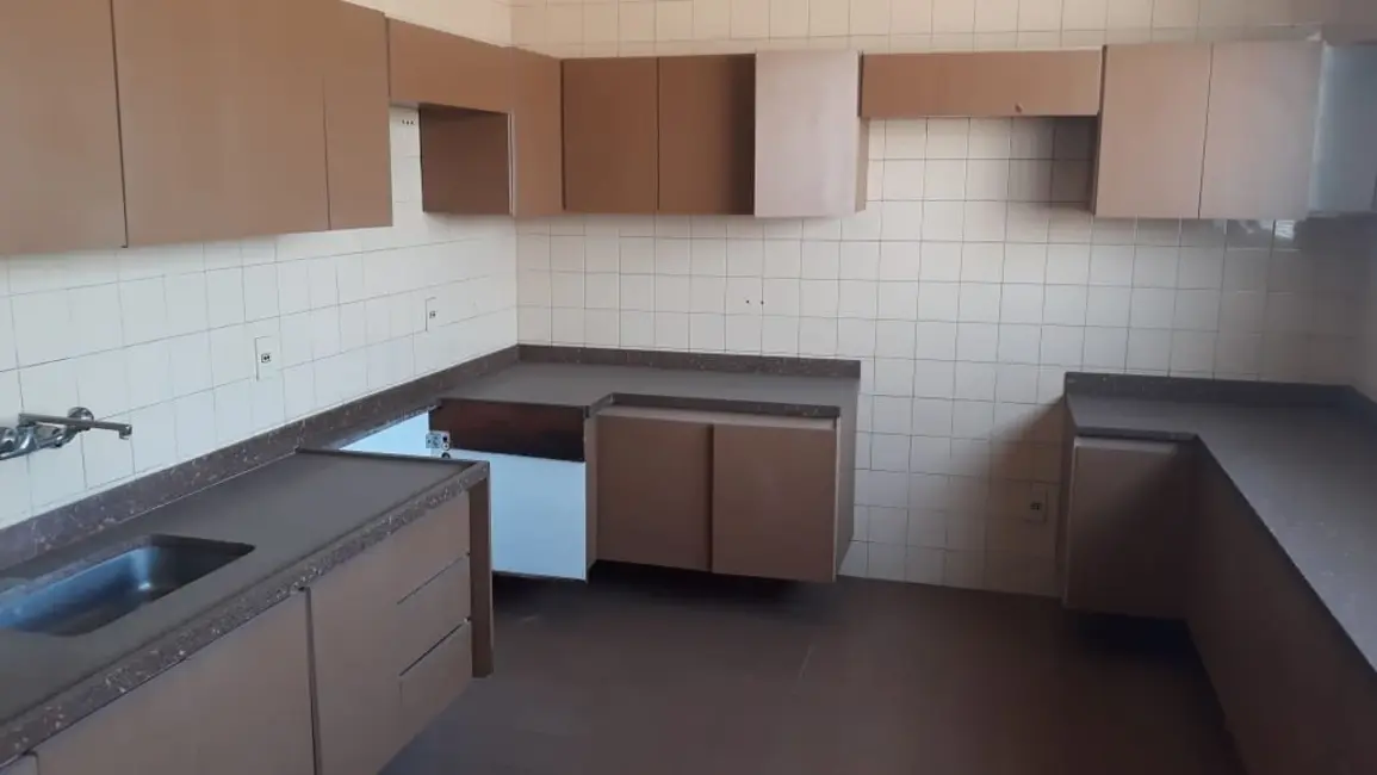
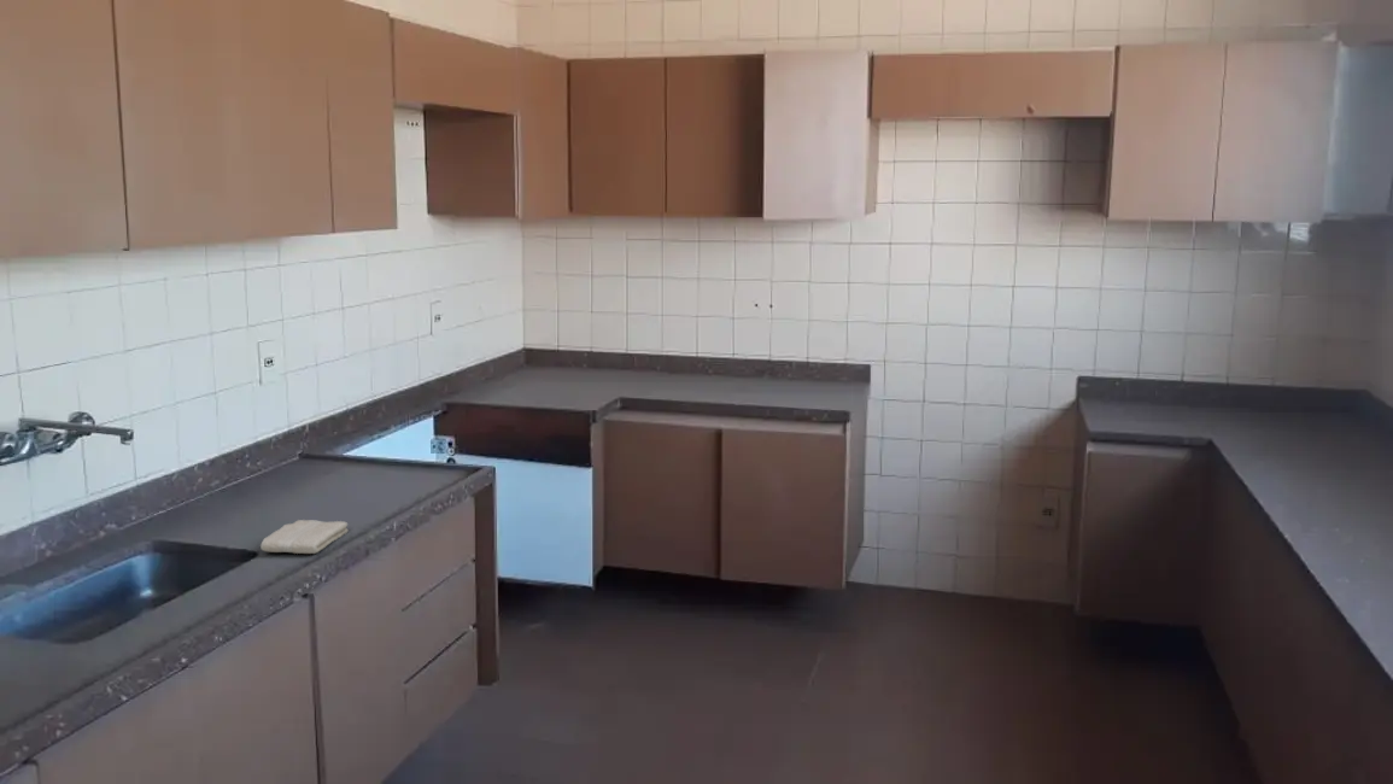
+ washcloth (306, 536)
